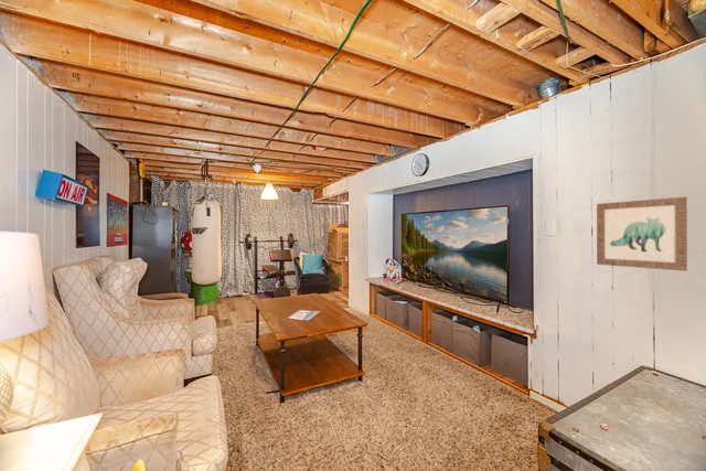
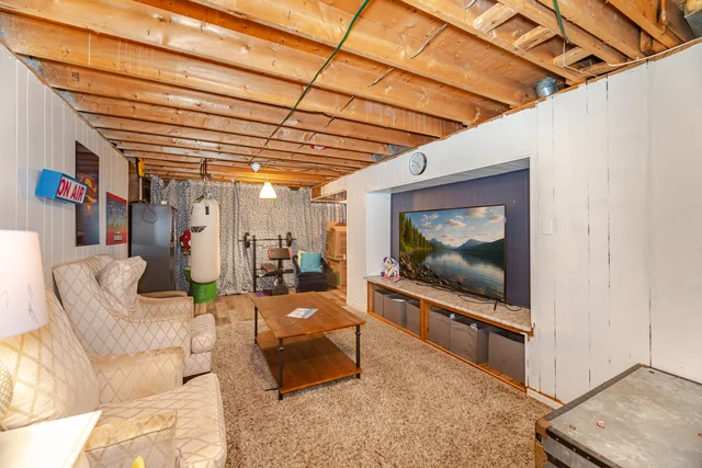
- wall art (637, 234)
